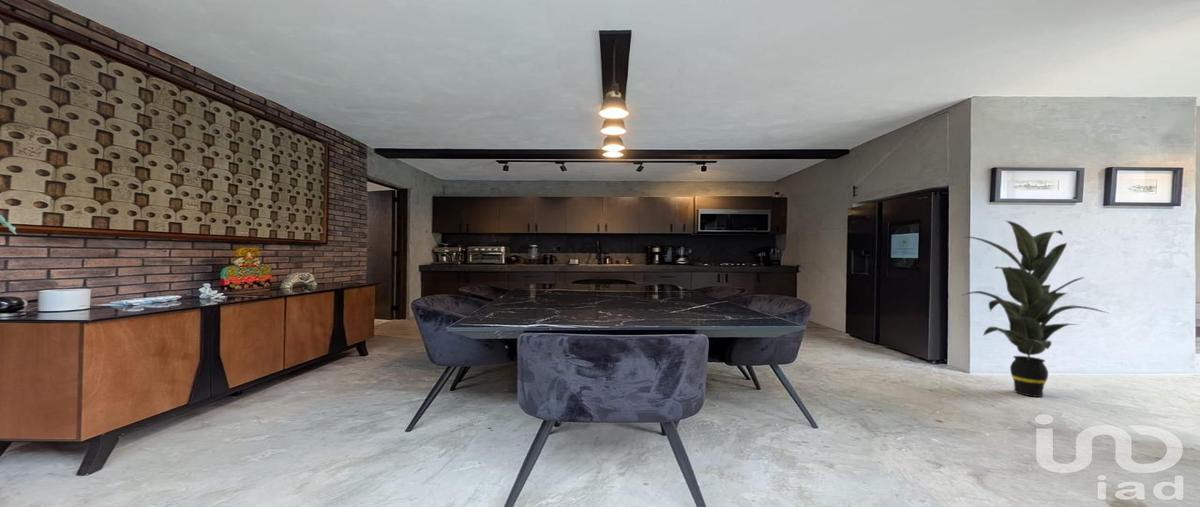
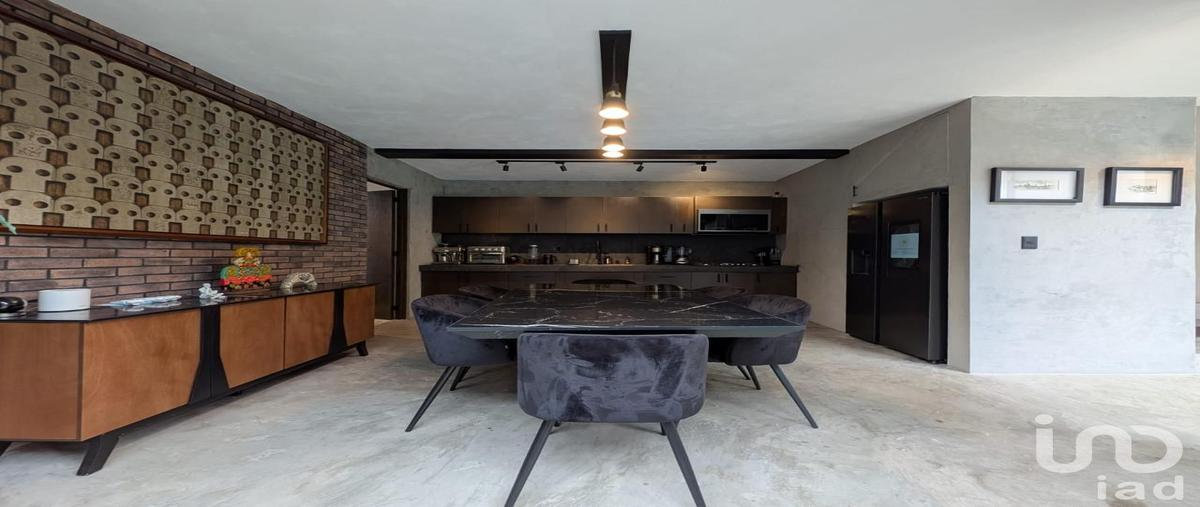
- indoor plant (1019, 306)
